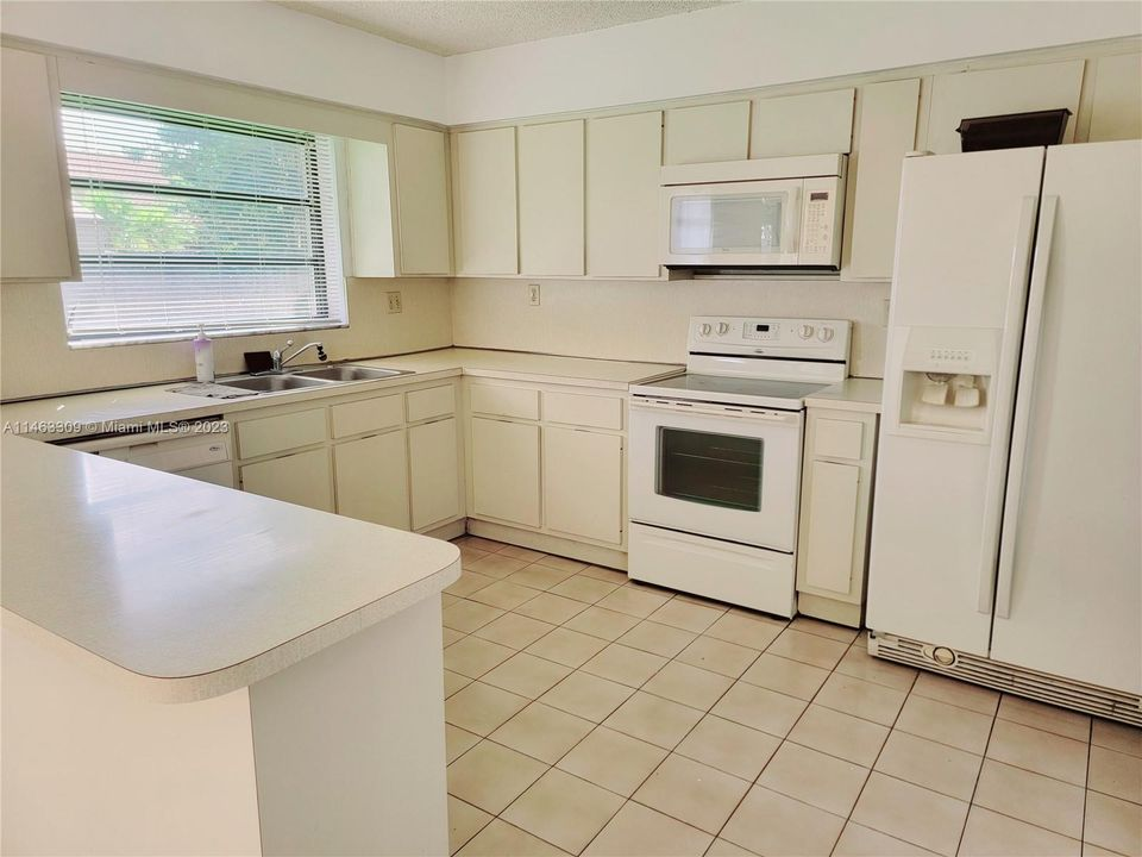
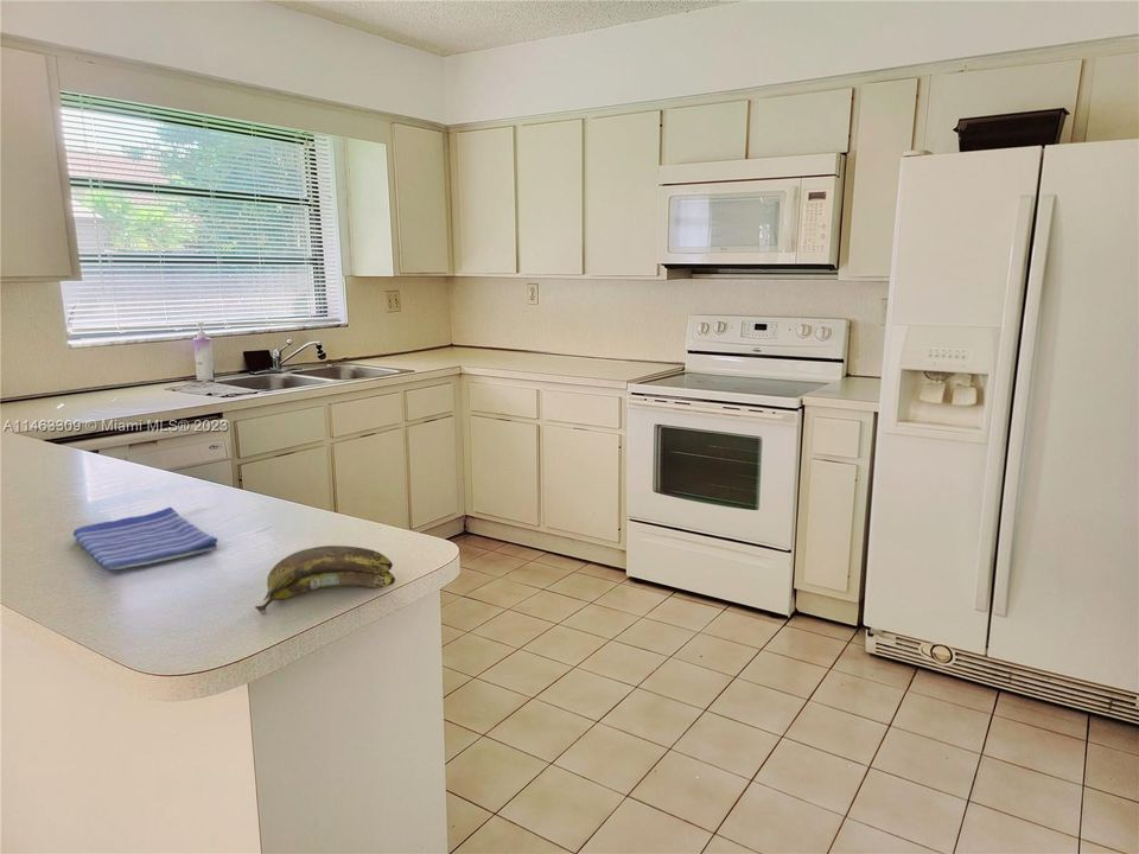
+ banana (319, 573)
+ dish towel (144, 536)
